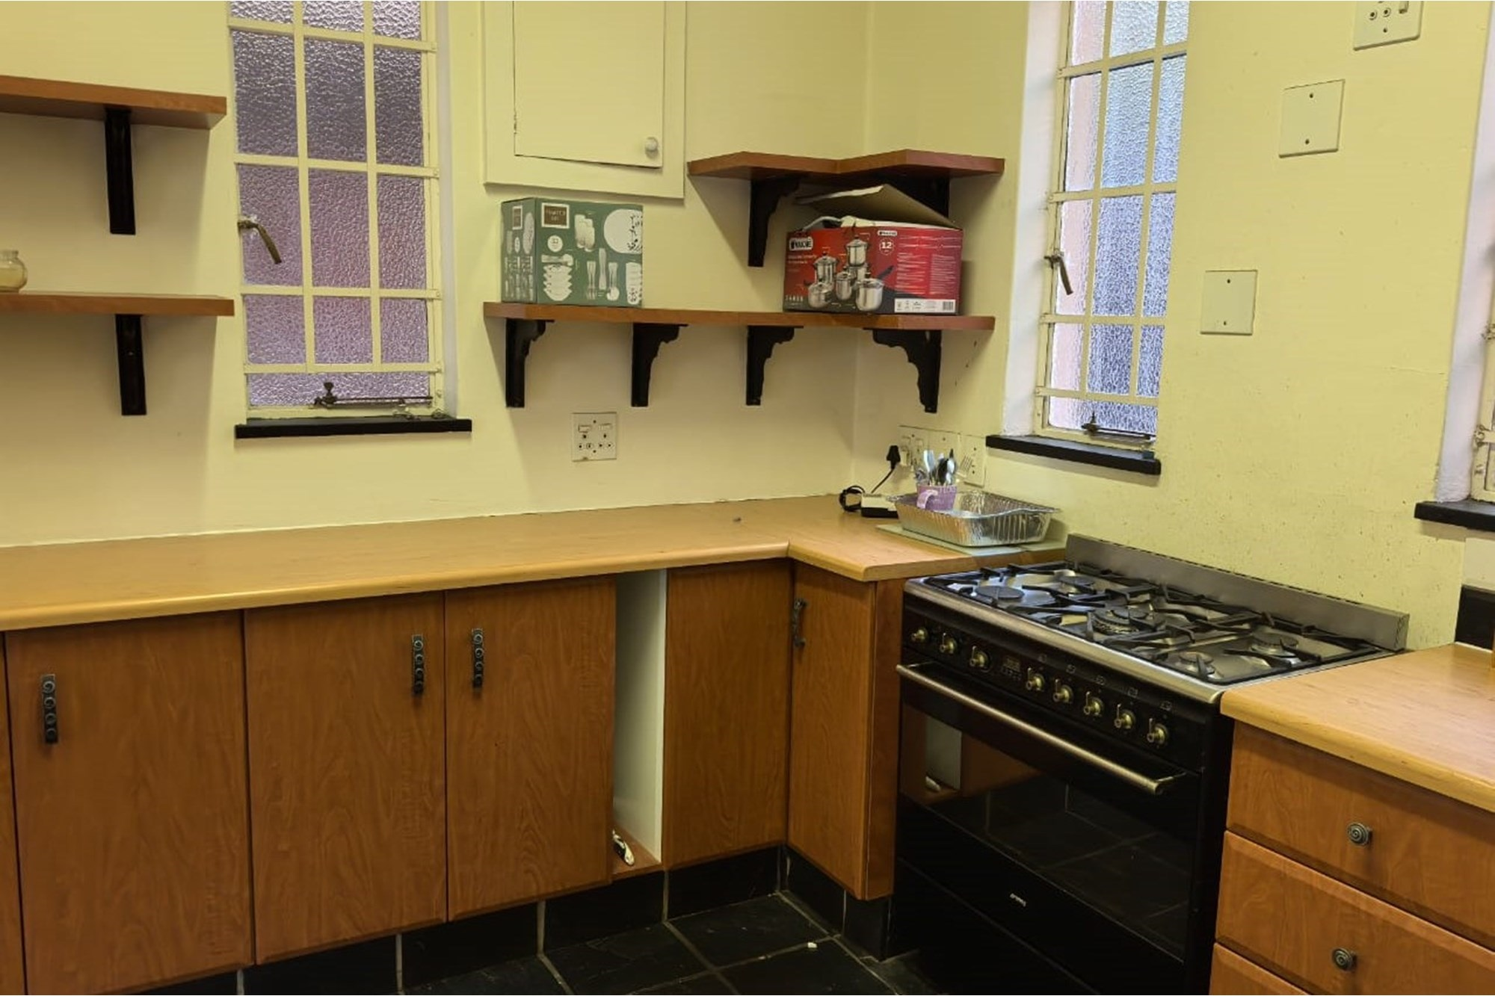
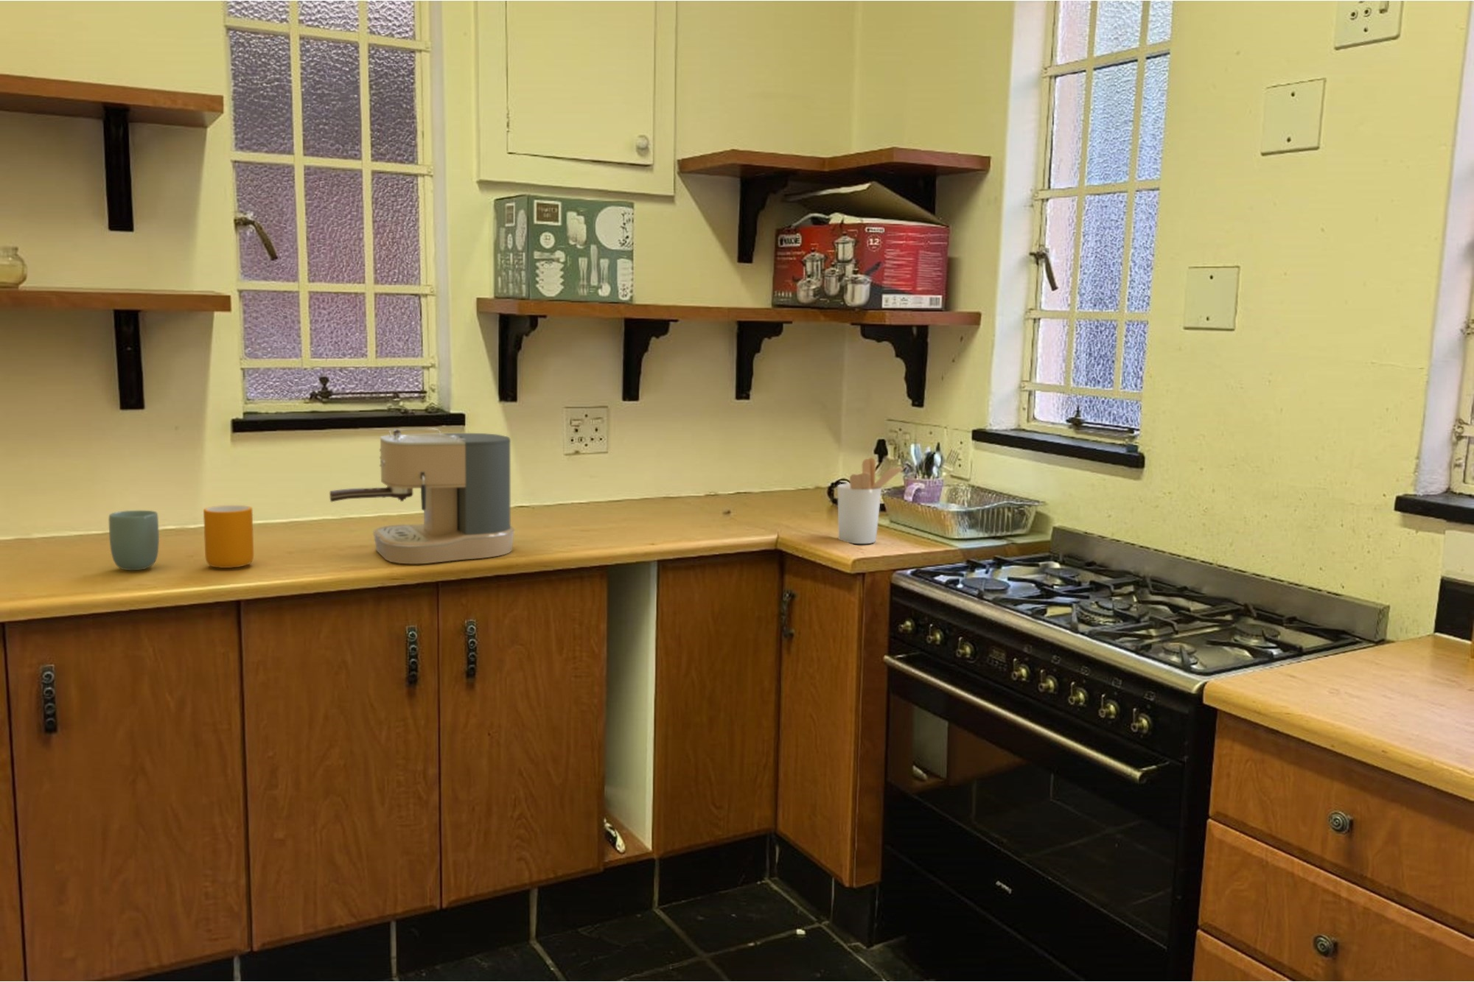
+ mug (228, 535)
+ cup (134, 540)
+ utensil holder (870, 501)
+ coffee maker (424, 491)
